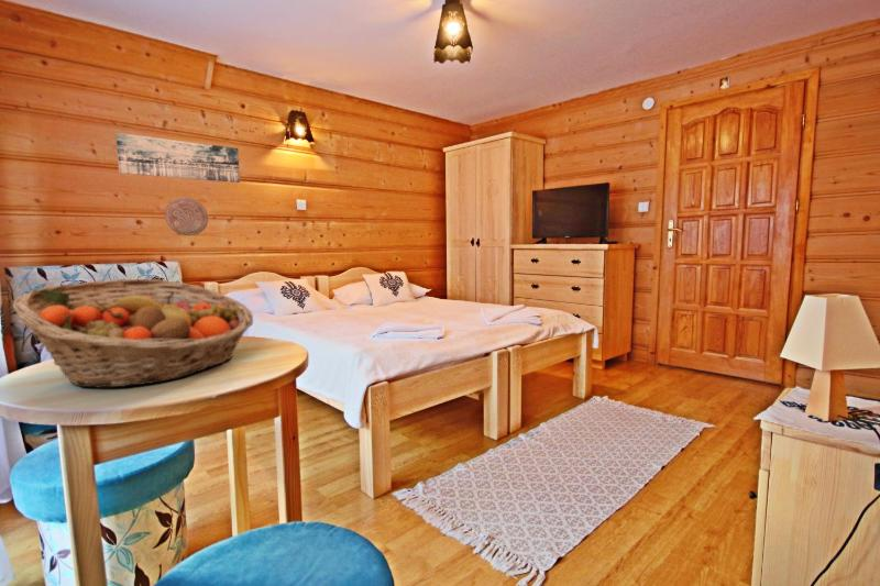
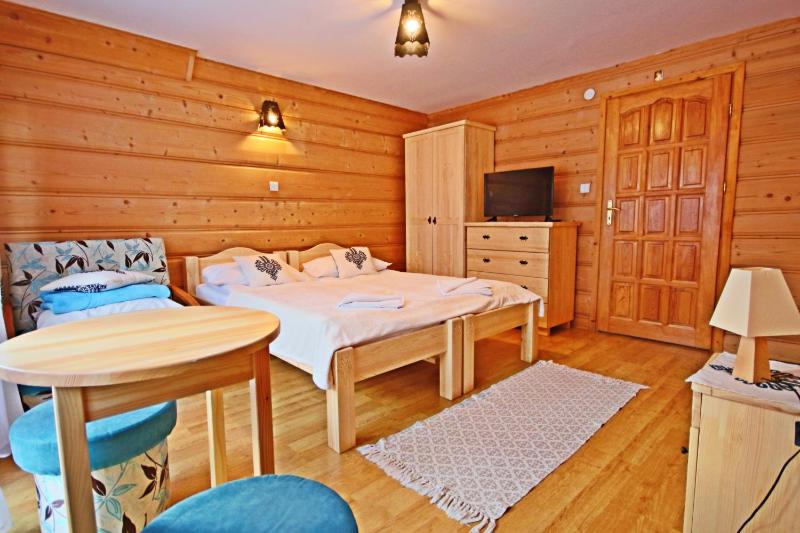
- fruit basket (151, 324)
- decorative plate (186, 217)
- wall art (183, 159)
